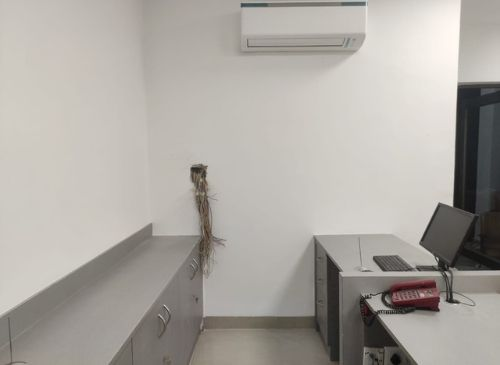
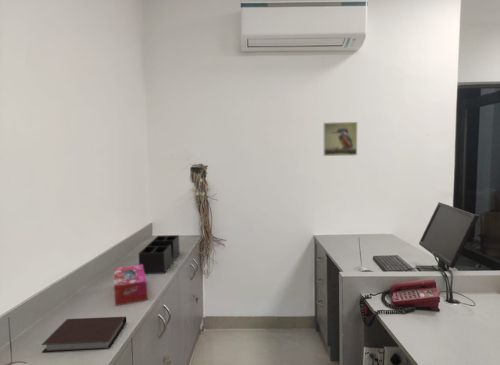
+ tissue box (130, 283)
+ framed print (340, 139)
+ notebook (87, 332)
+ desk organizer (161, 253)
